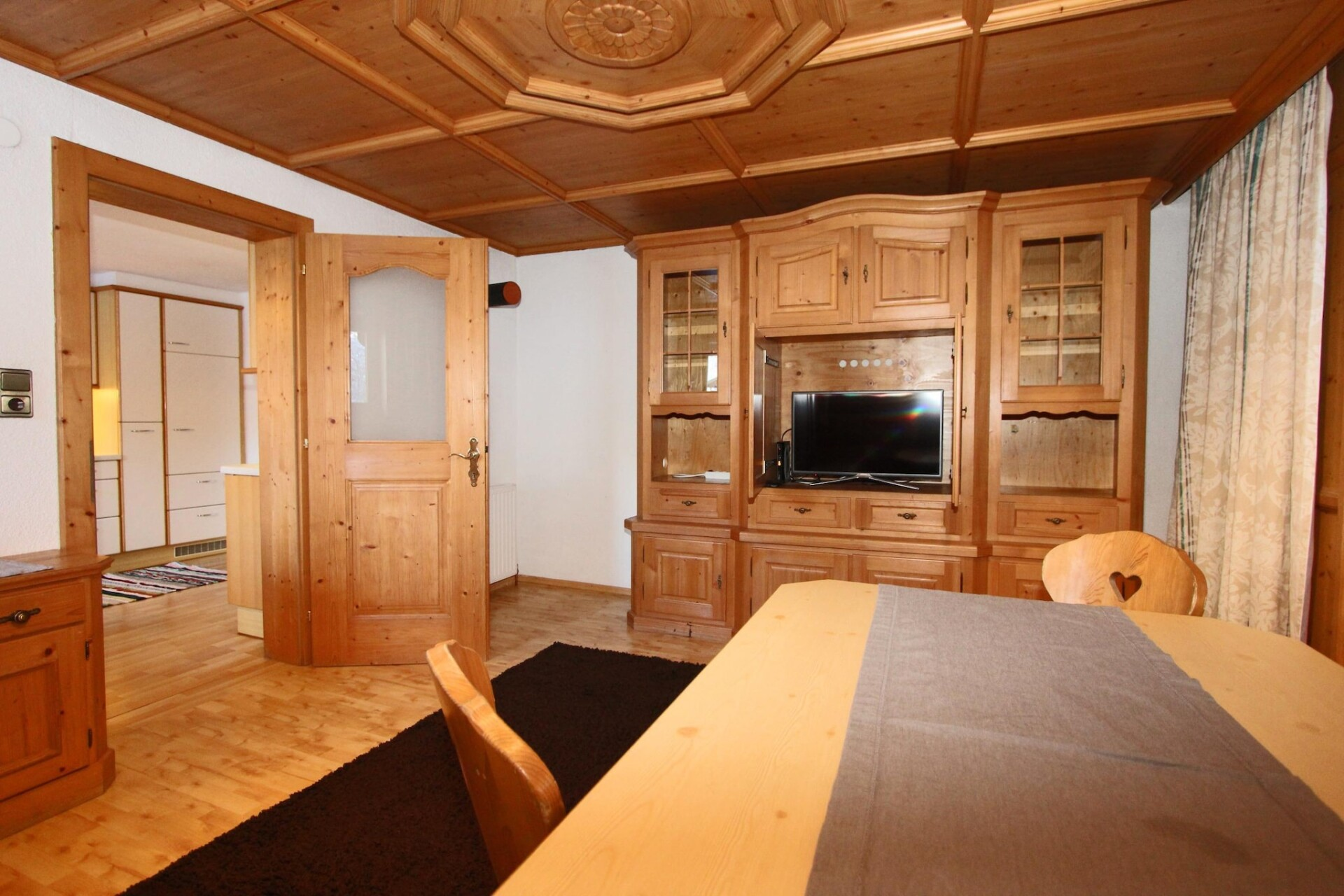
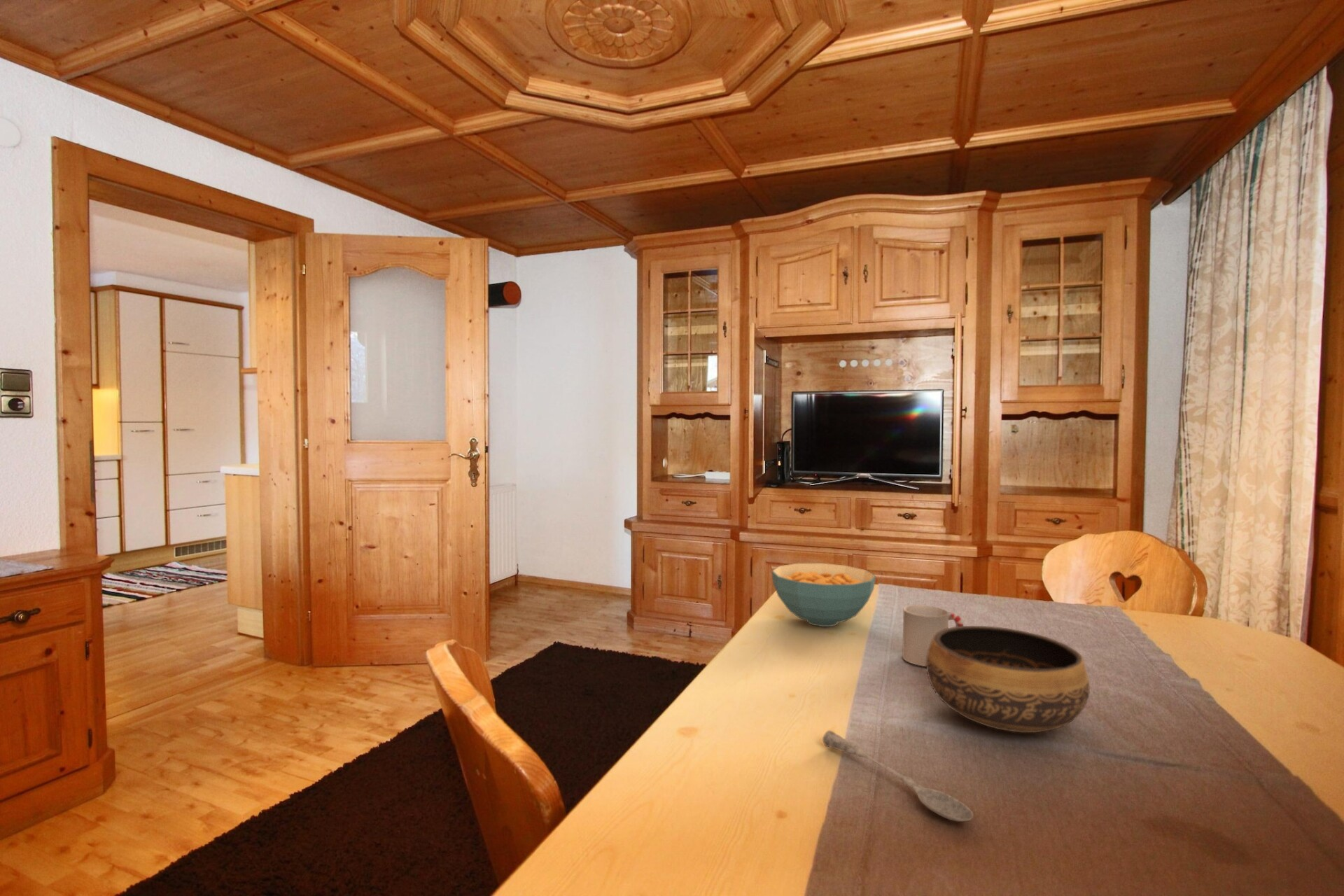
+ cereal bowl (822, 597)
+ cup (934, 634)
+ bowl (1003, 681)
+ soupspoon (891, 772)
